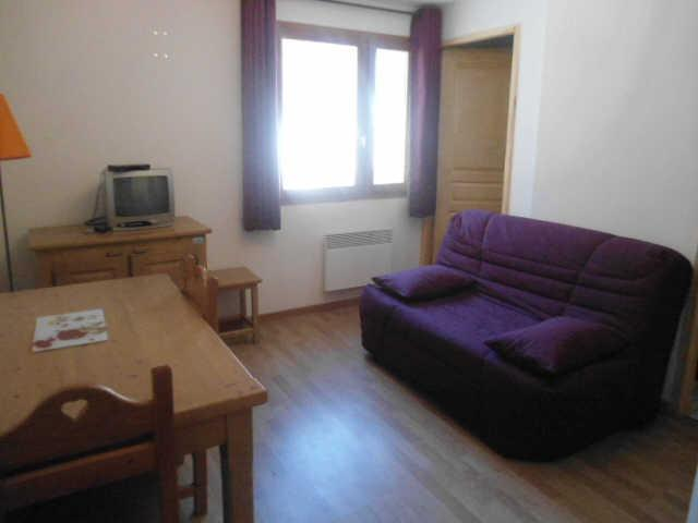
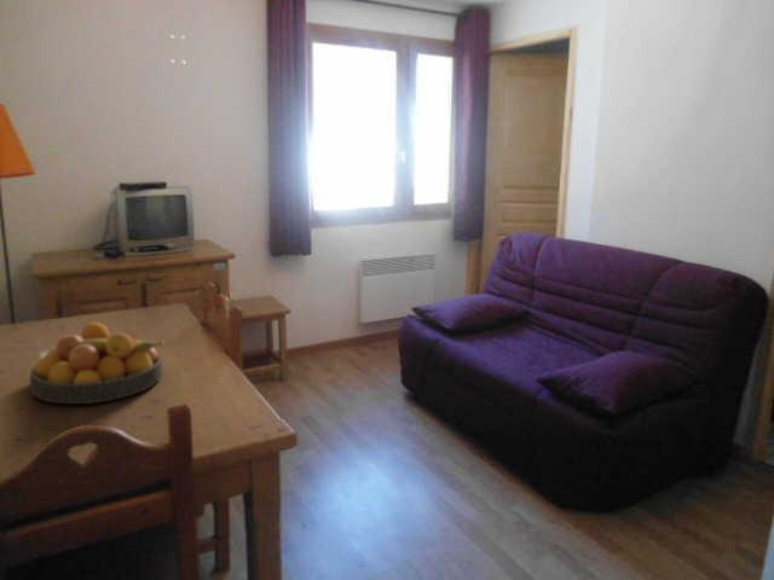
+ fruit bowl (97, 356)
